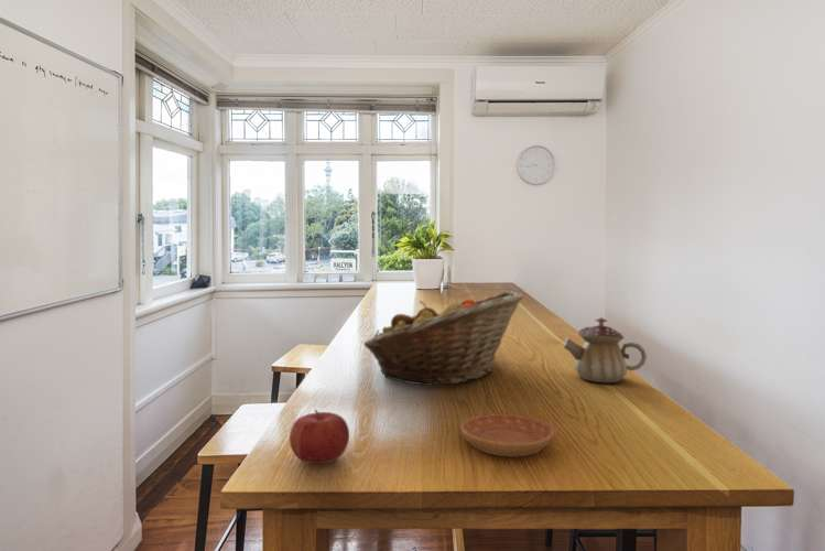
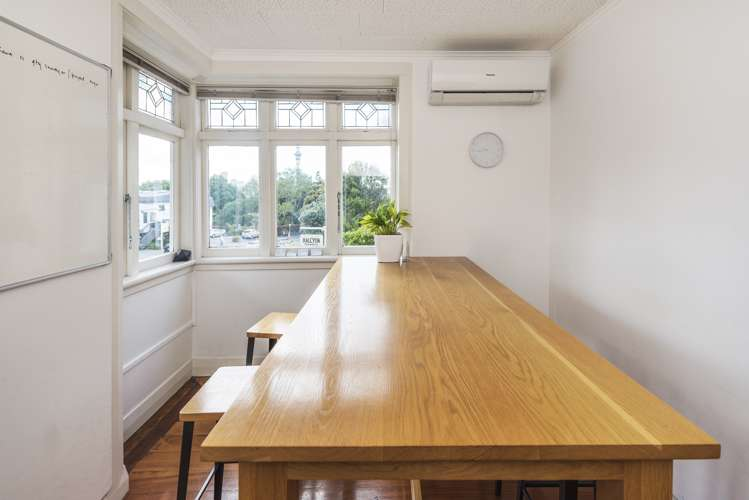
- fruit (319, 434)
- saucer (506, 434)
- teapot (604, 347)
- fruit basket (445, 331)
